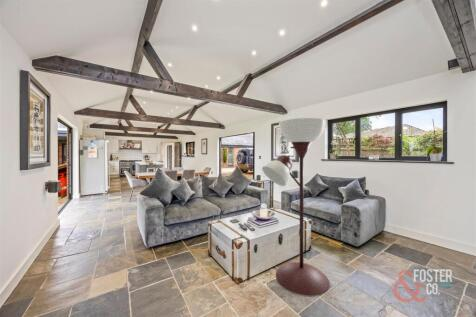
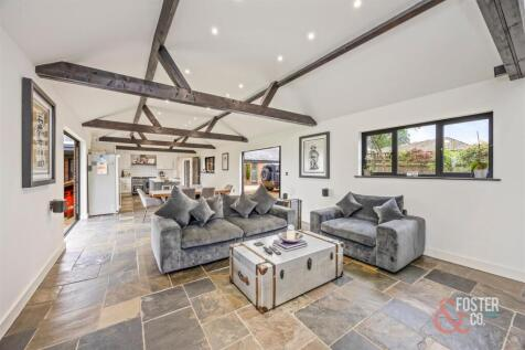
- floor lamp (300, 201)
